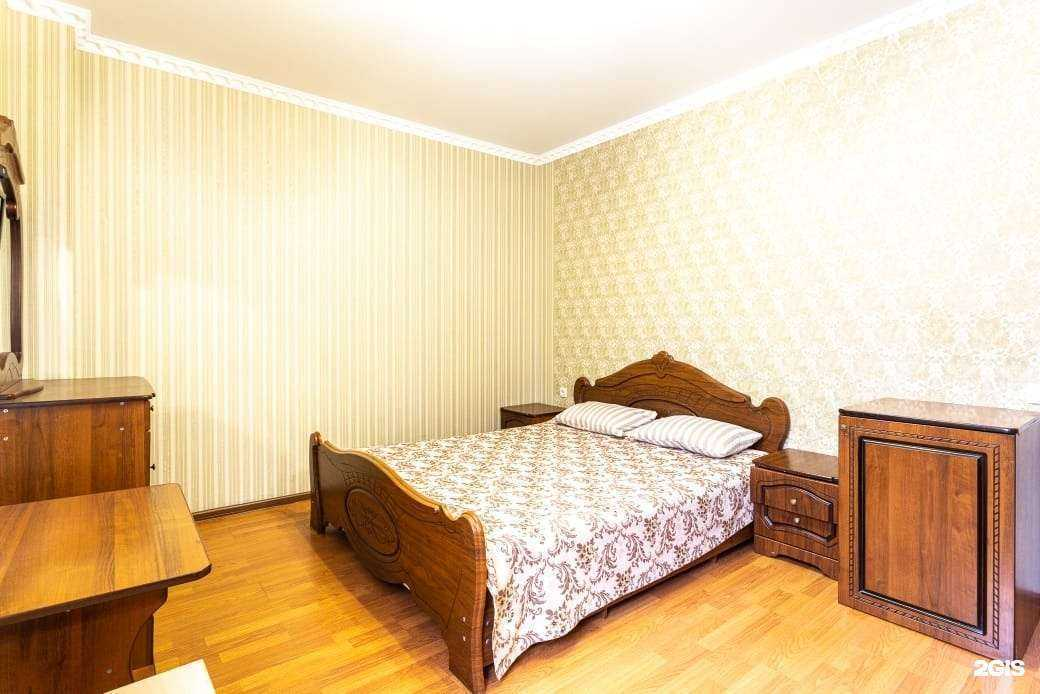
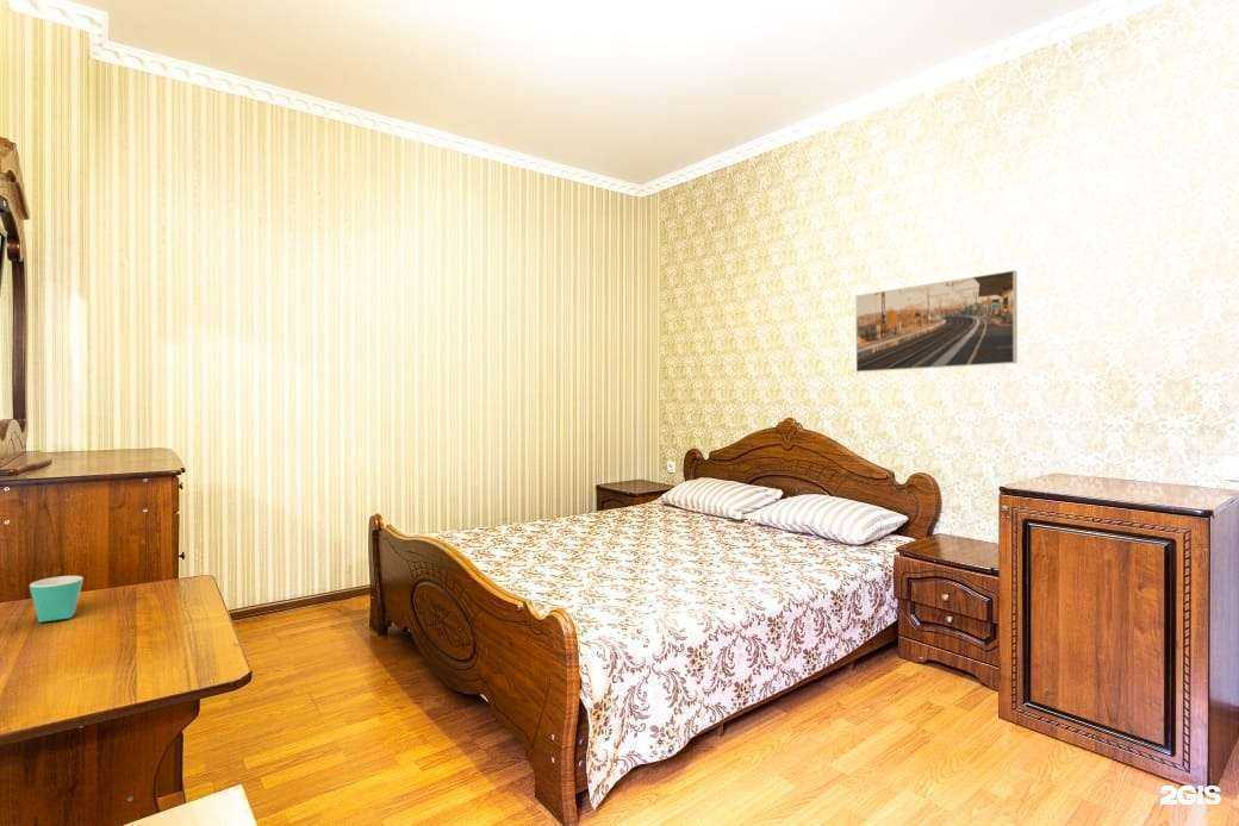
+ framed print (928, 326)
+ mug (58, 596)
